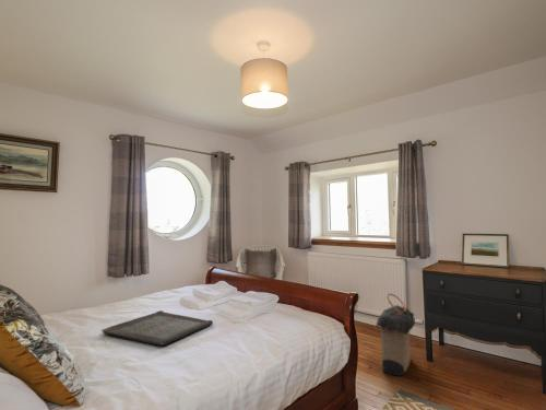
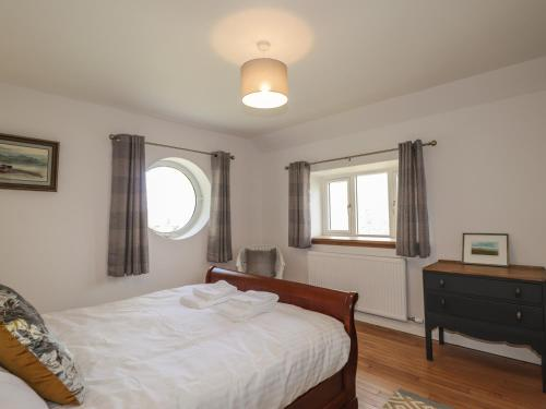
- laundry hamper (396, 330)
- serving tray (159, 326)
